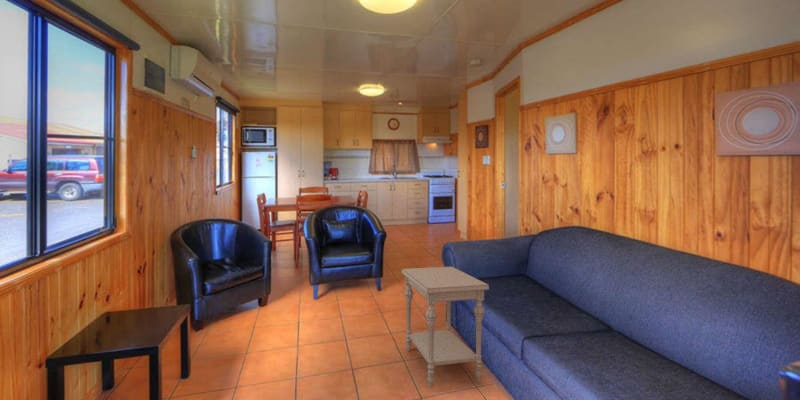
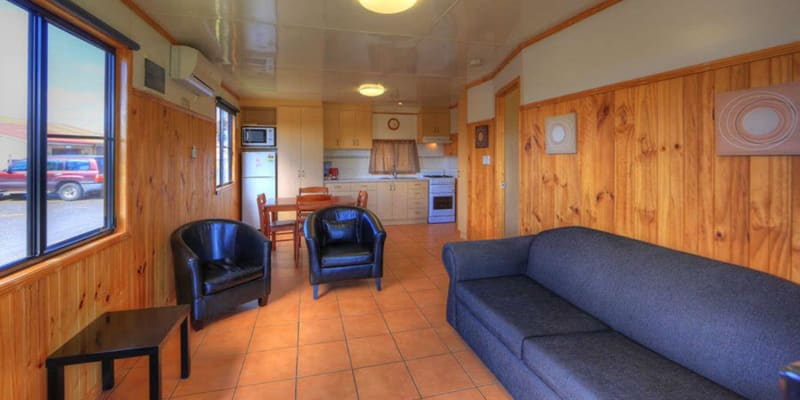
- side table (435, 320)
